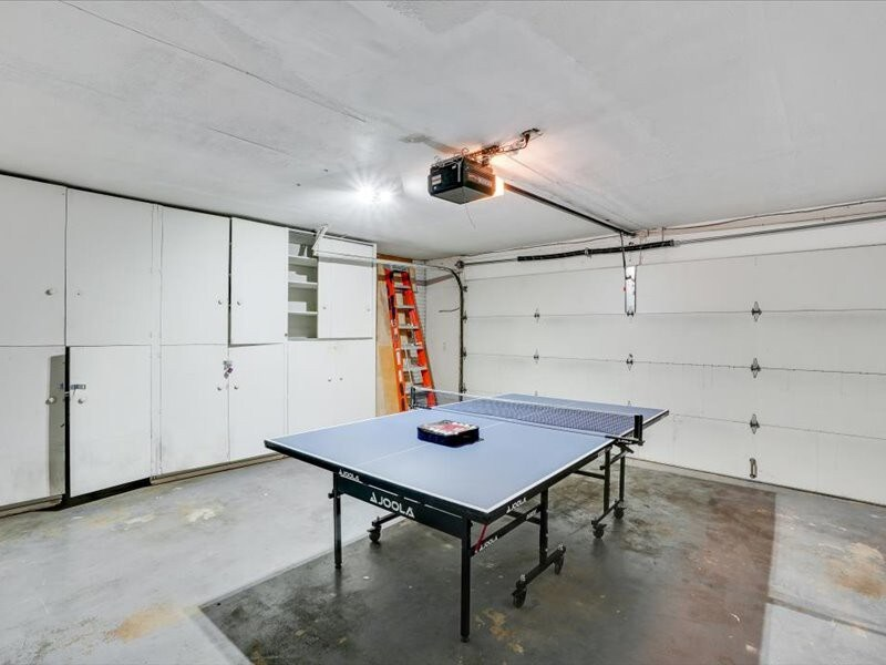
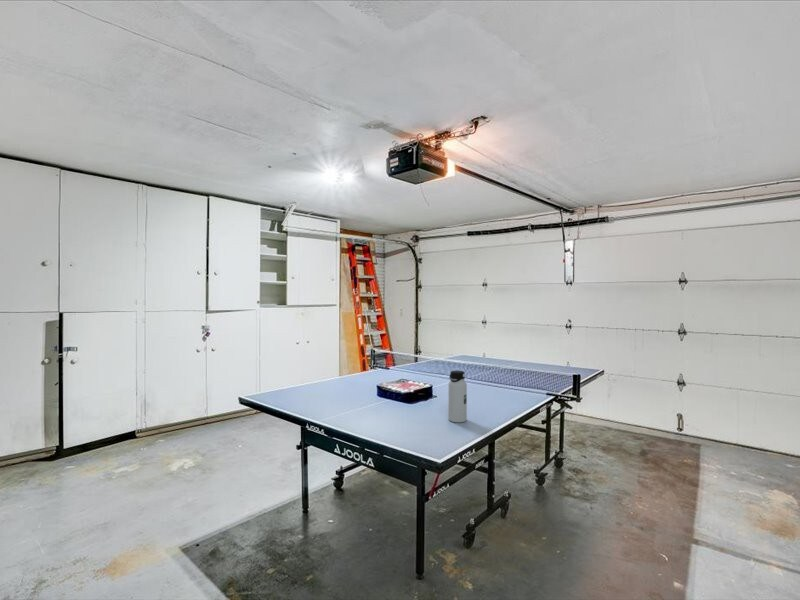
+ water bottle (457, 395)
